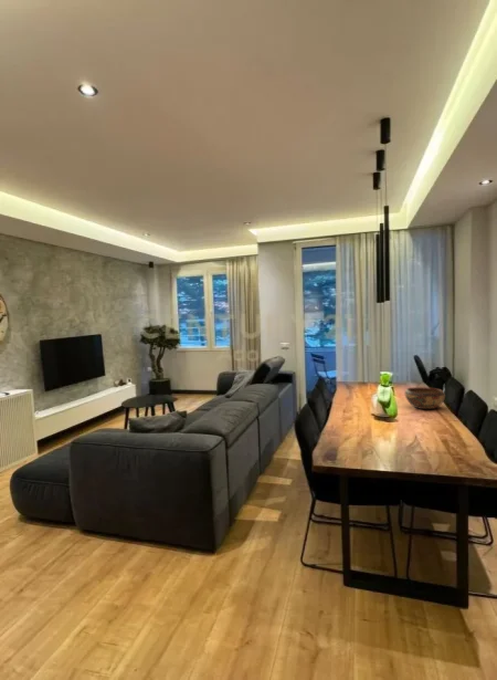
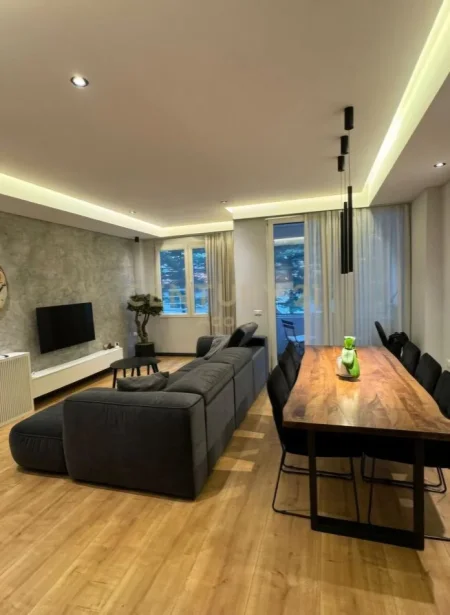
- decorative bowl (424, 398)
